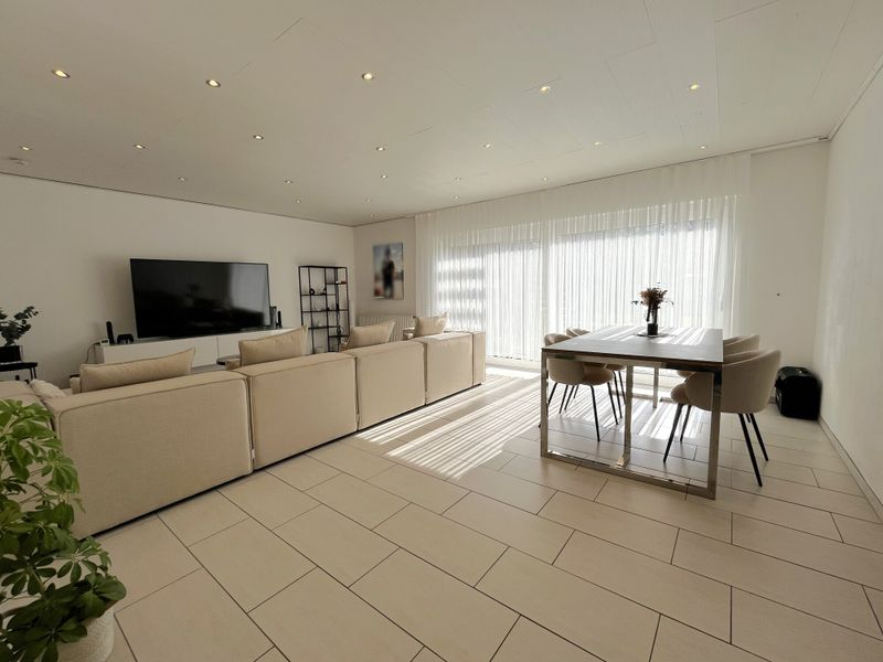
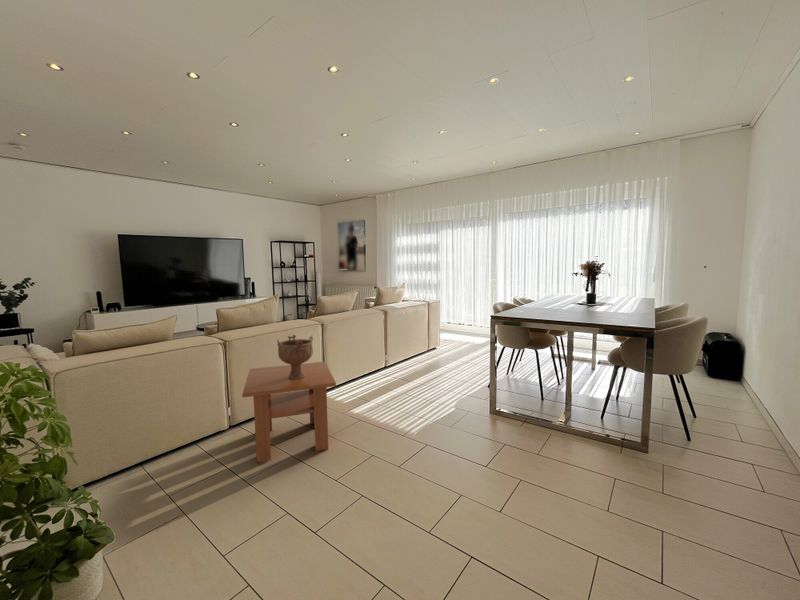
+ decorative bowl (296, 356)
+ coffee table (291, 407)
